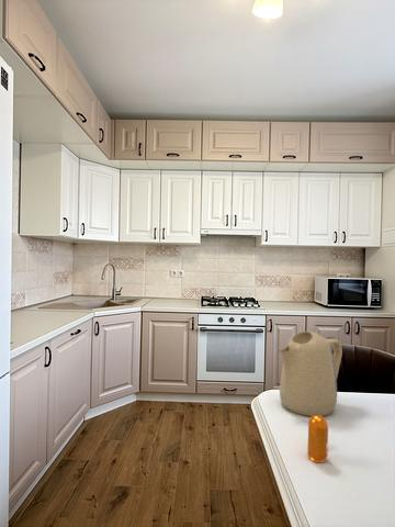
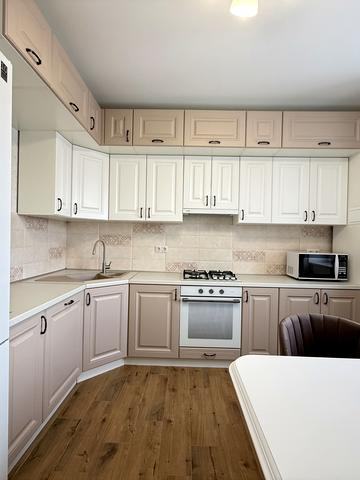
- pepper shaker (318, 430)
- kettle (311, 368)
